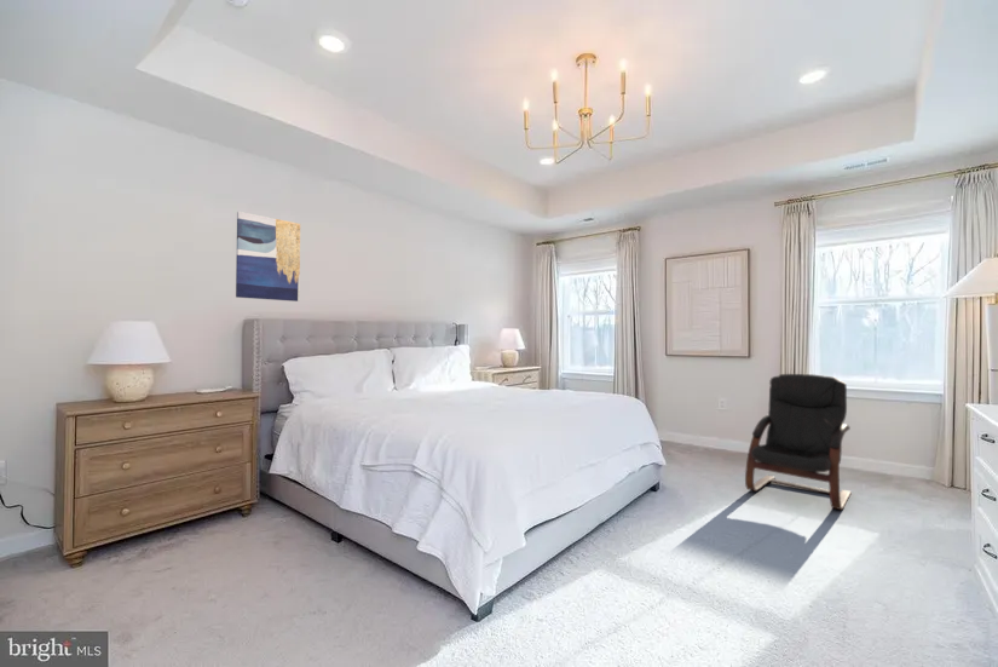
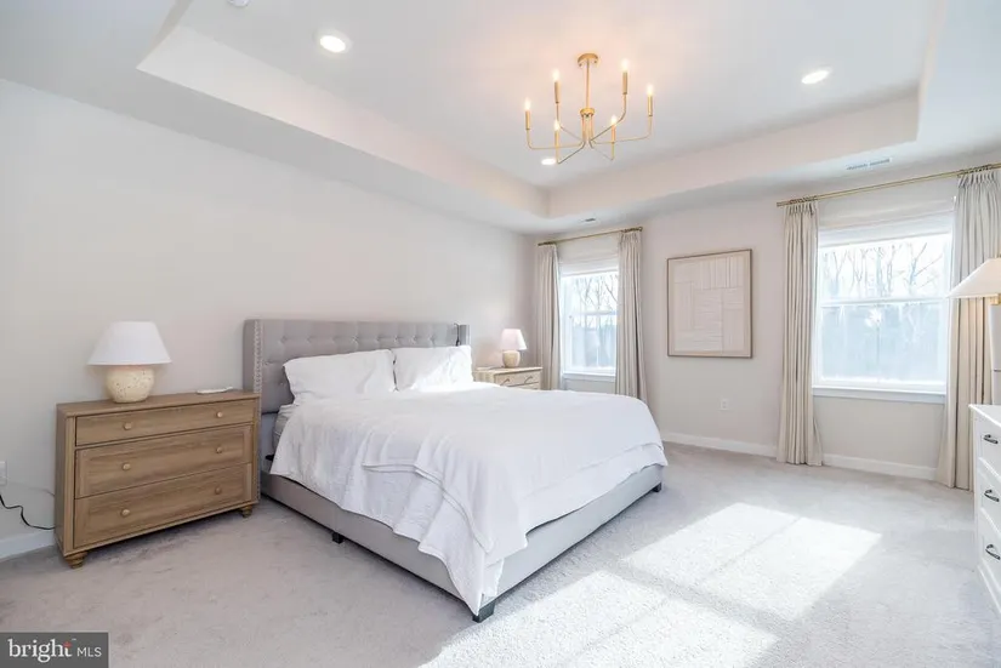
- wall art (269, 258)
- armchair (800, 435)
